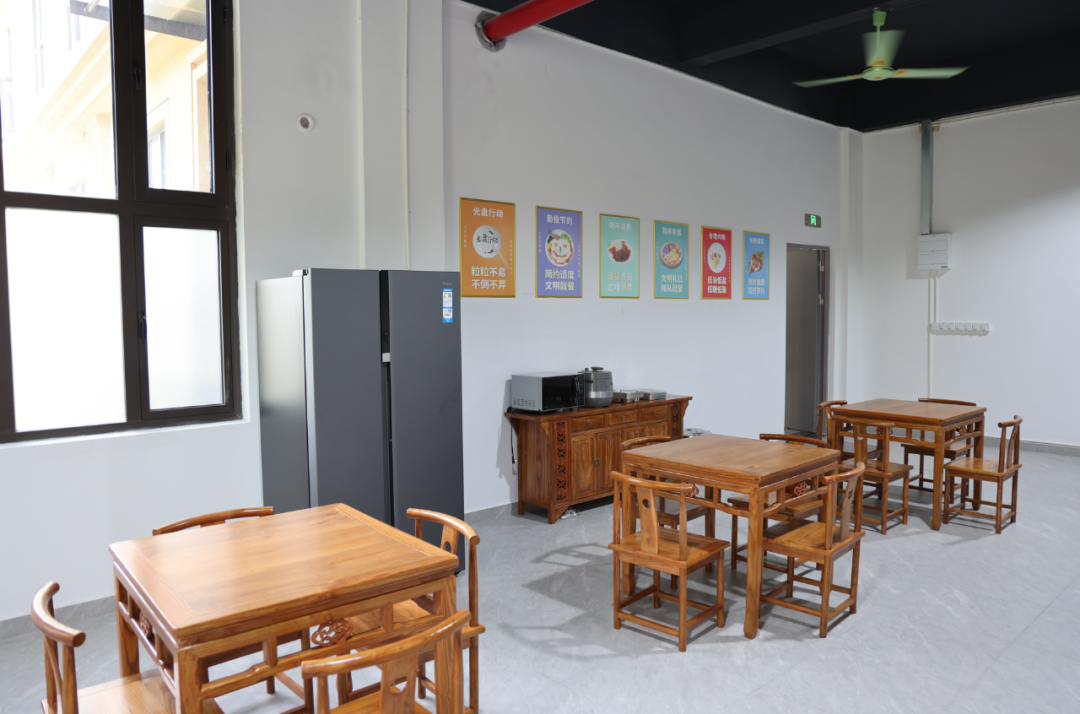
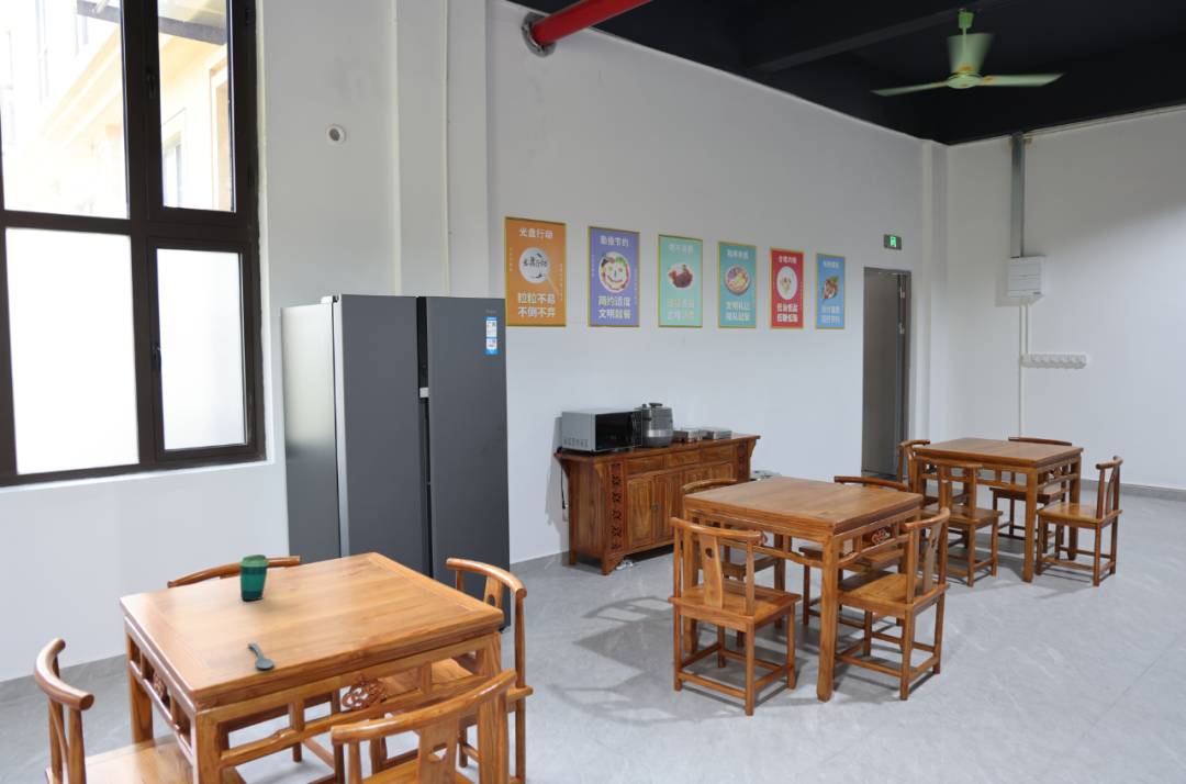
+ spoon (258, 653)
+ cup (254, 576)
